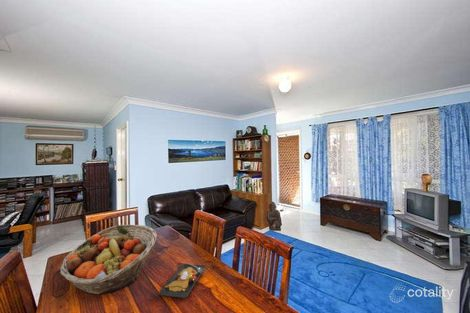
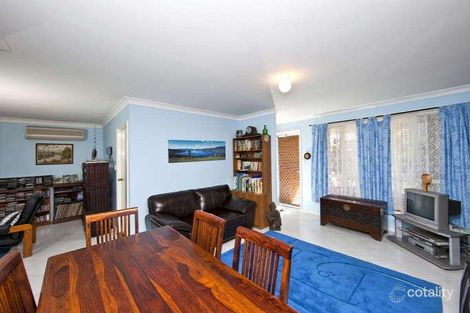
- plate (187, 276)
- fruit basket (112, 254)
